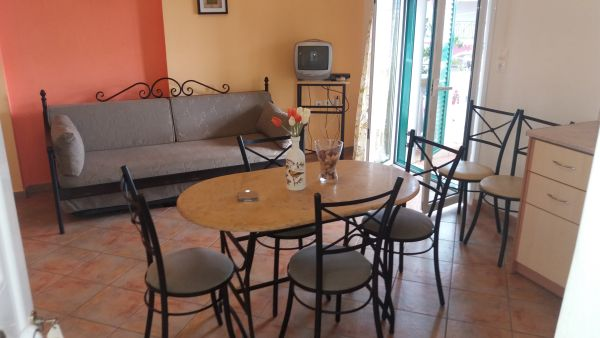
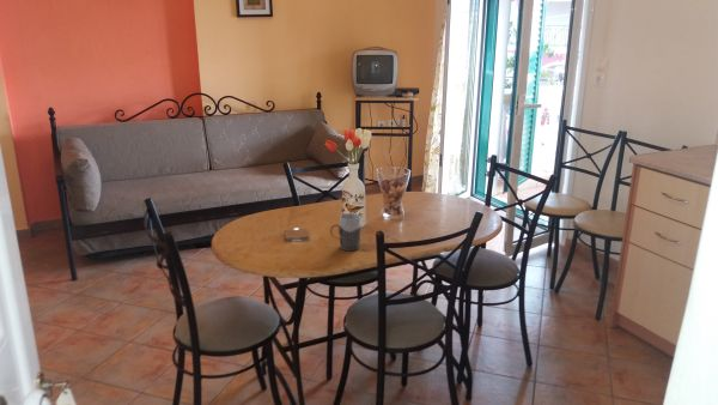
+ mug (345, 232)
